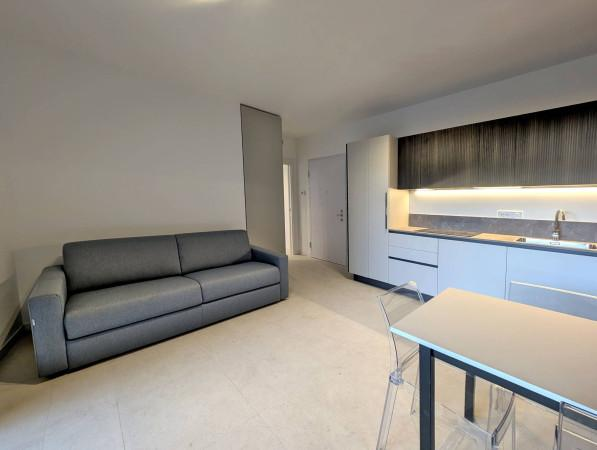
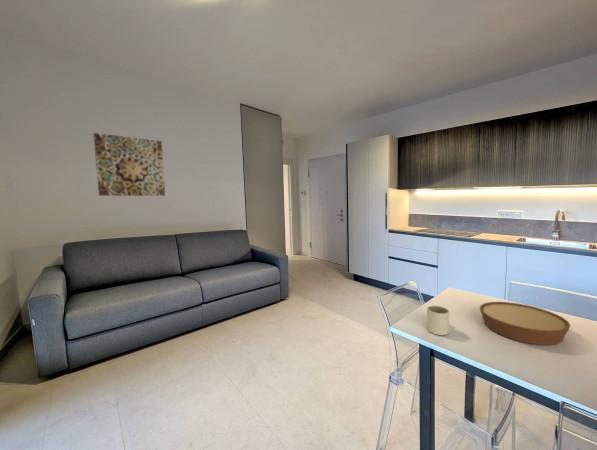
+ mug (438, 318)
+ wall art (131, 166)
+ bowl (520, 321)
